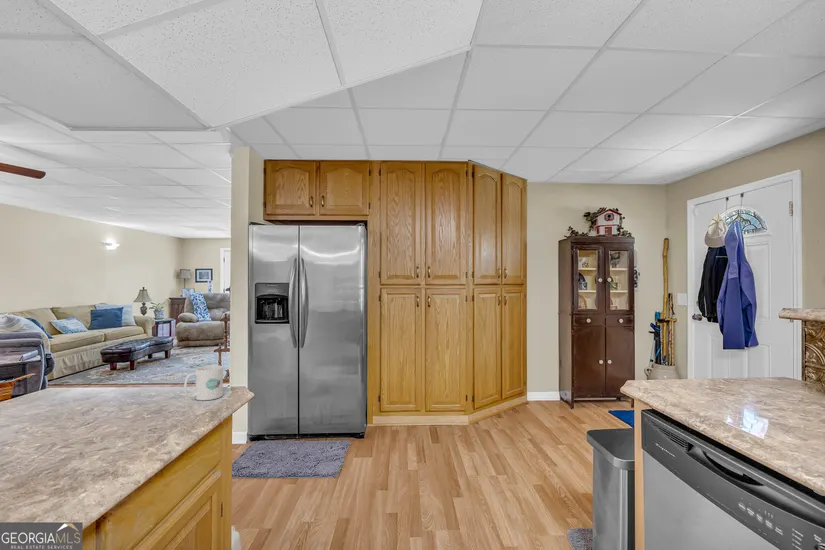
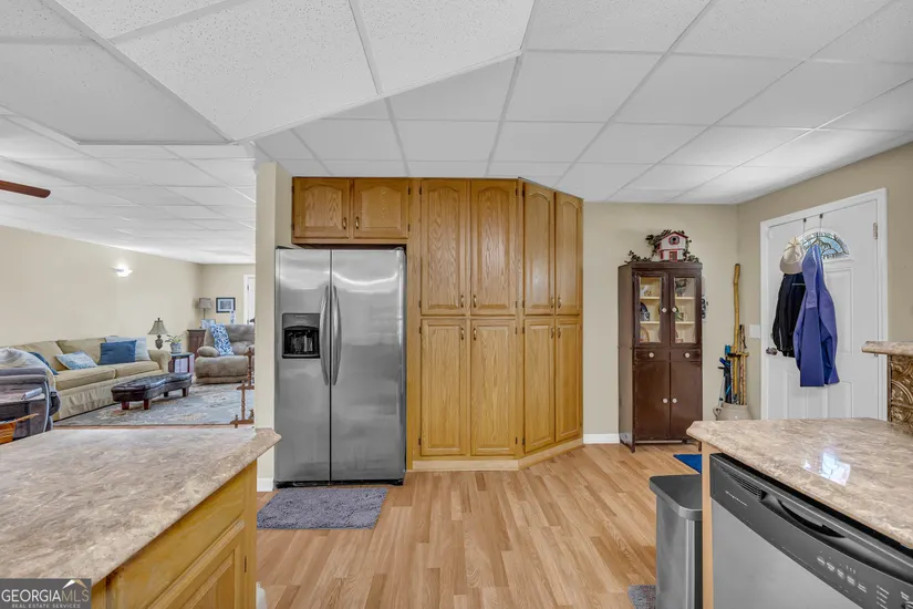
- mug (203, 383)
